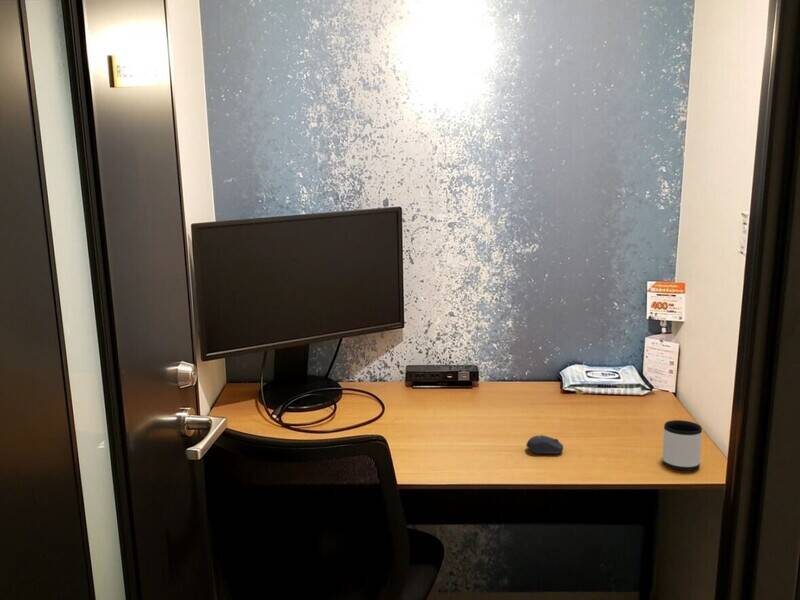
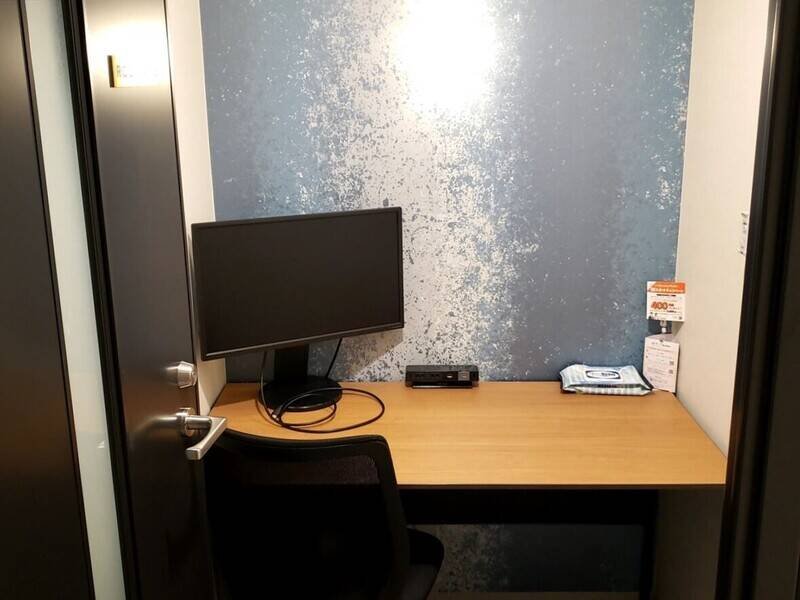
- mug (681, 442)
- computer mouse (544, 443)
